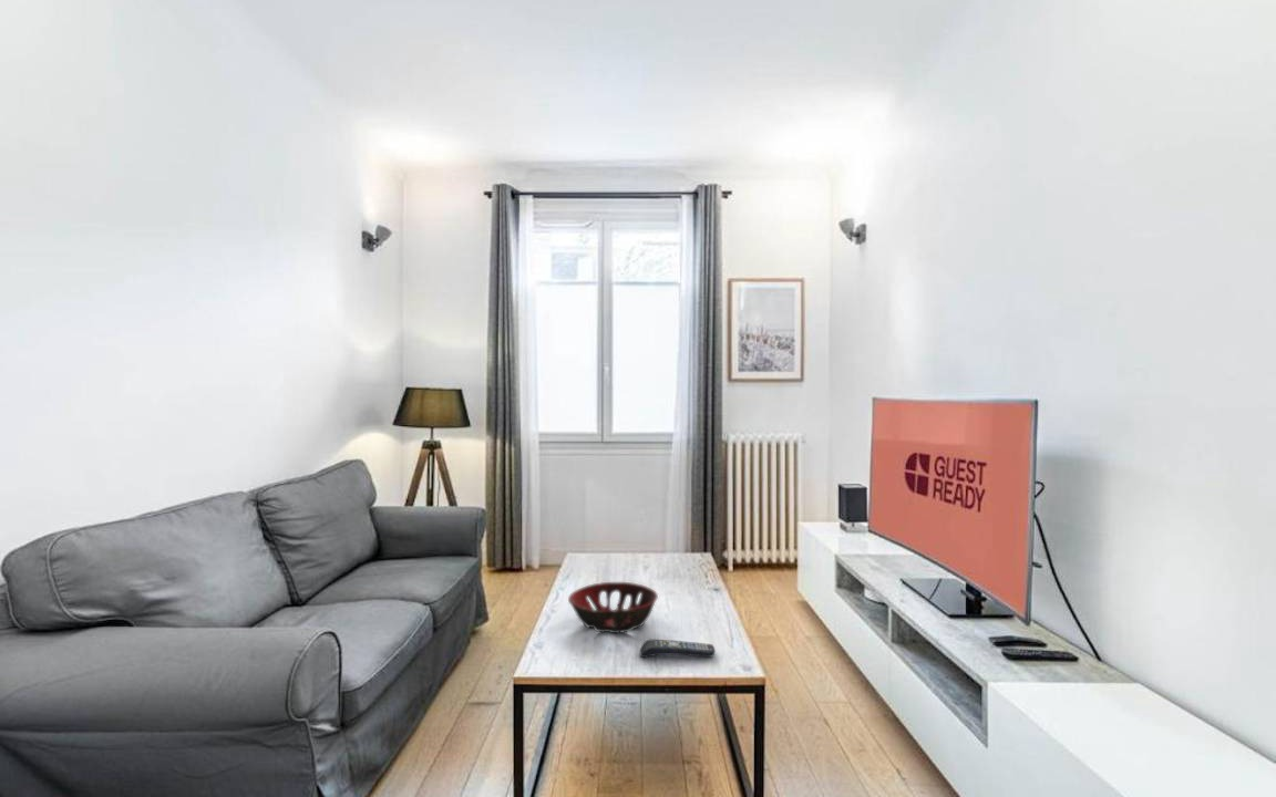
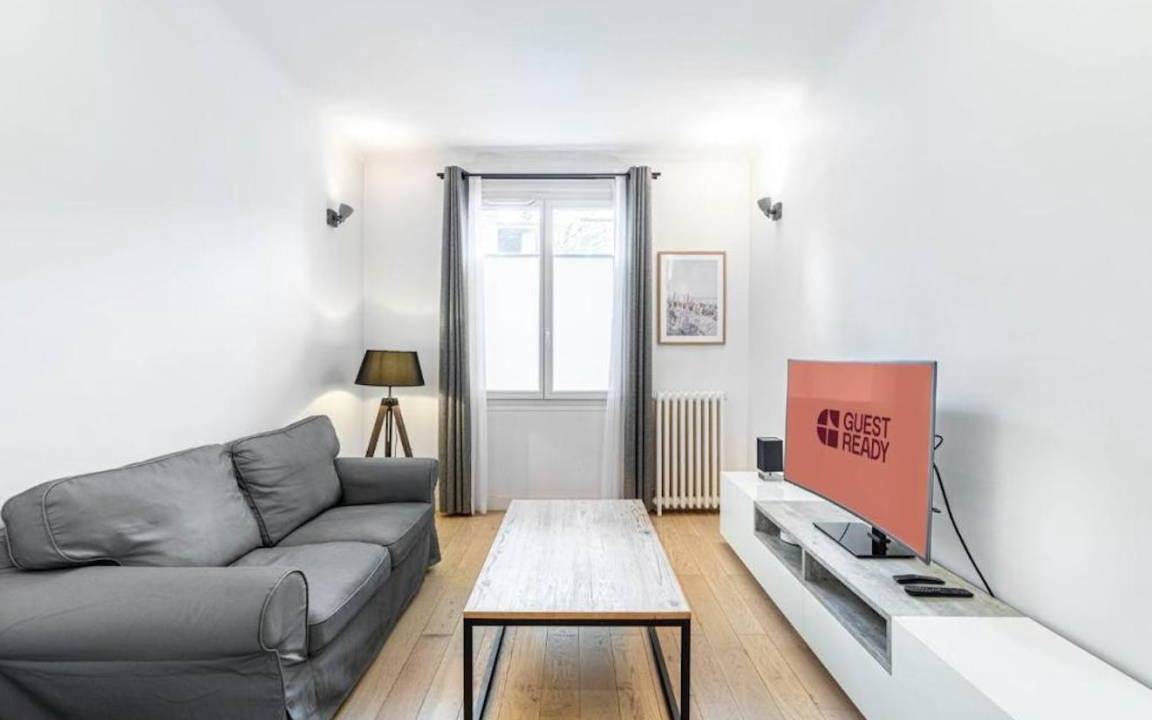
- decorative bowl (613, 610)
- remote control (677, 649)
